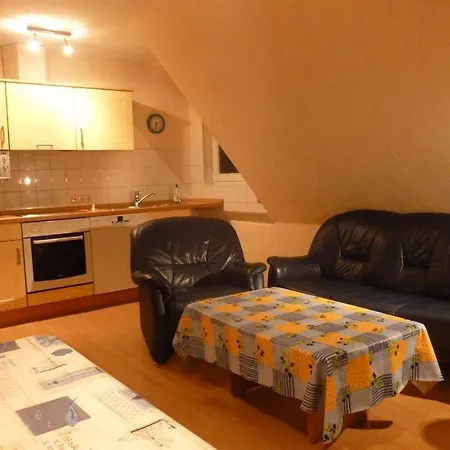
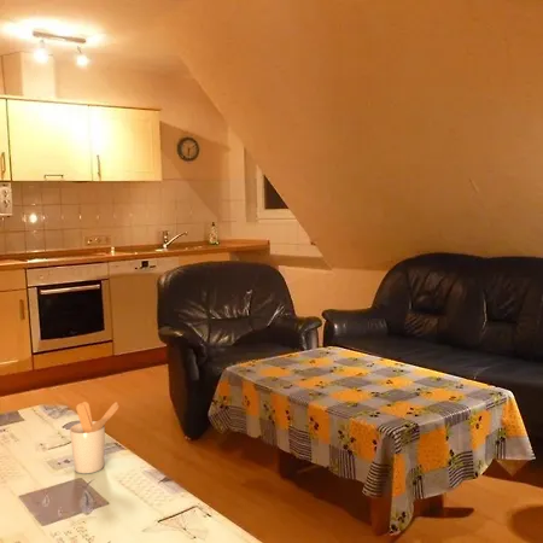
+ utensil holder (97, 436)
